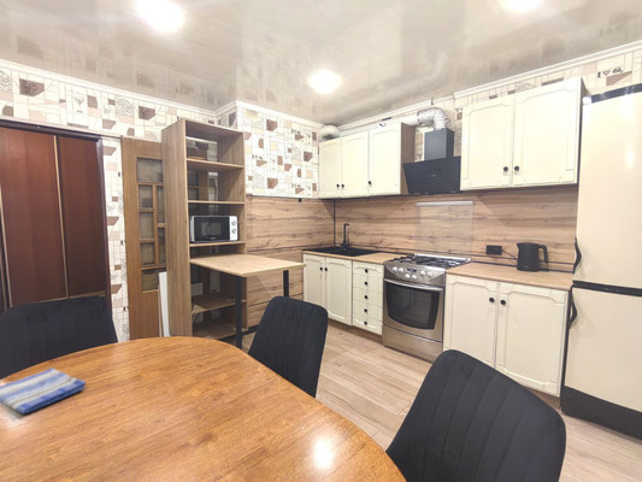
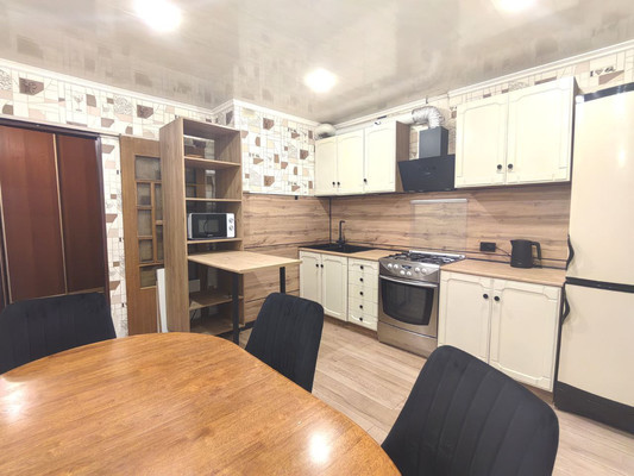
- dish towel (40, 388)
